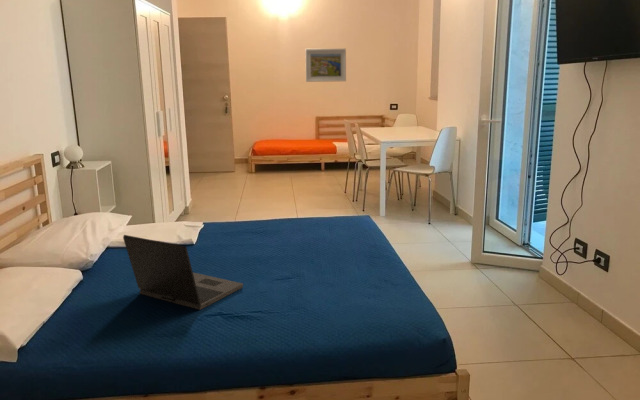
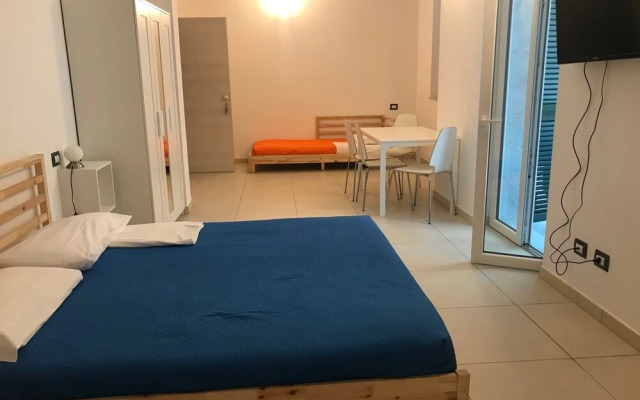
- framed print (325, 65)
- laptop (185, 262)
